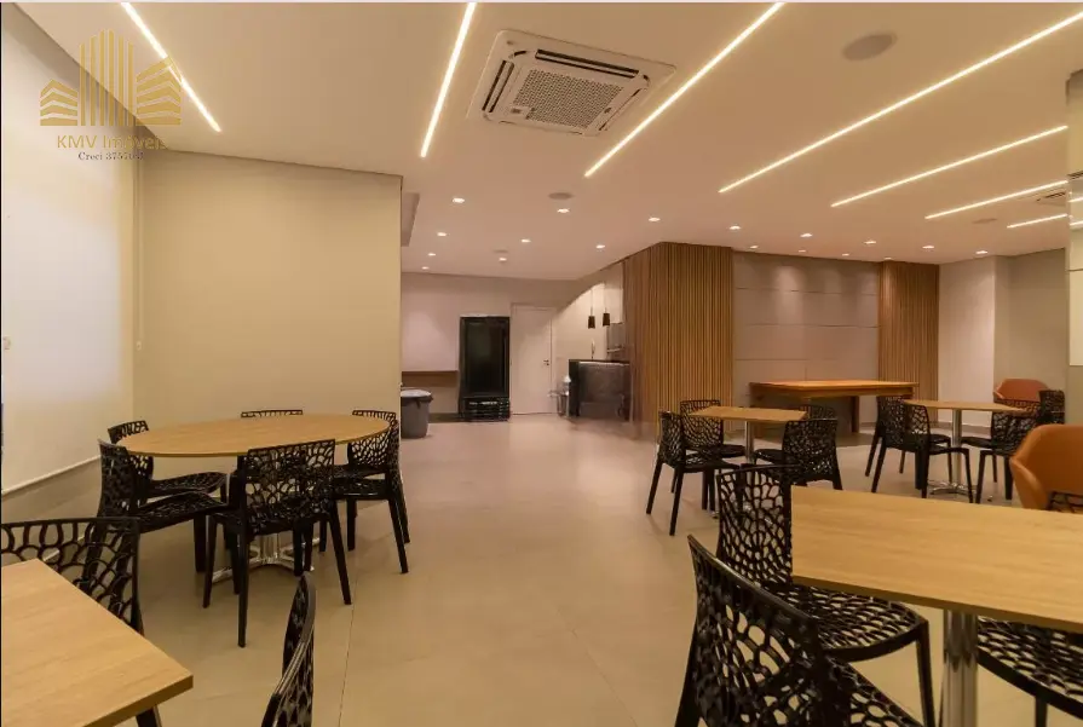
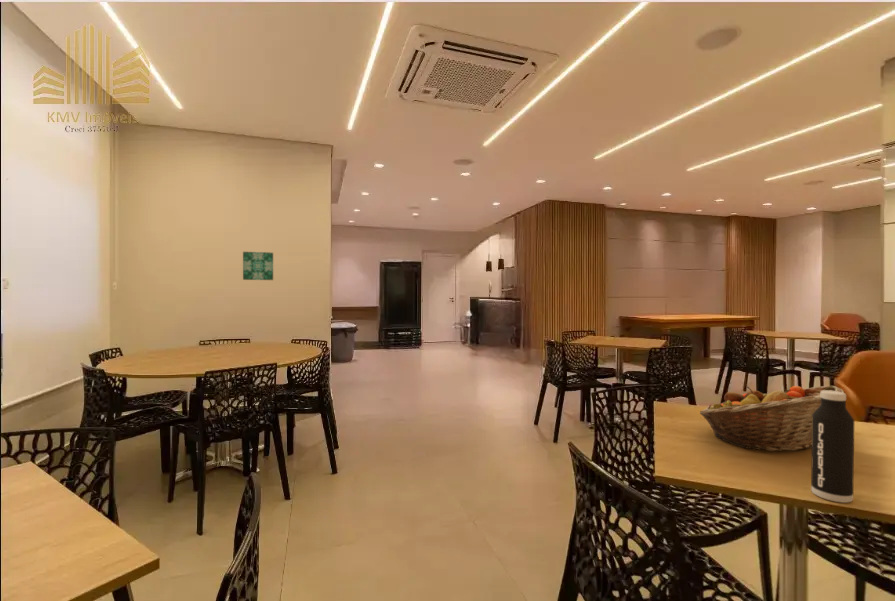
+ fruit basket (768, 411)
+ water bottle (832, 444)
+ wall art (258, 266)
